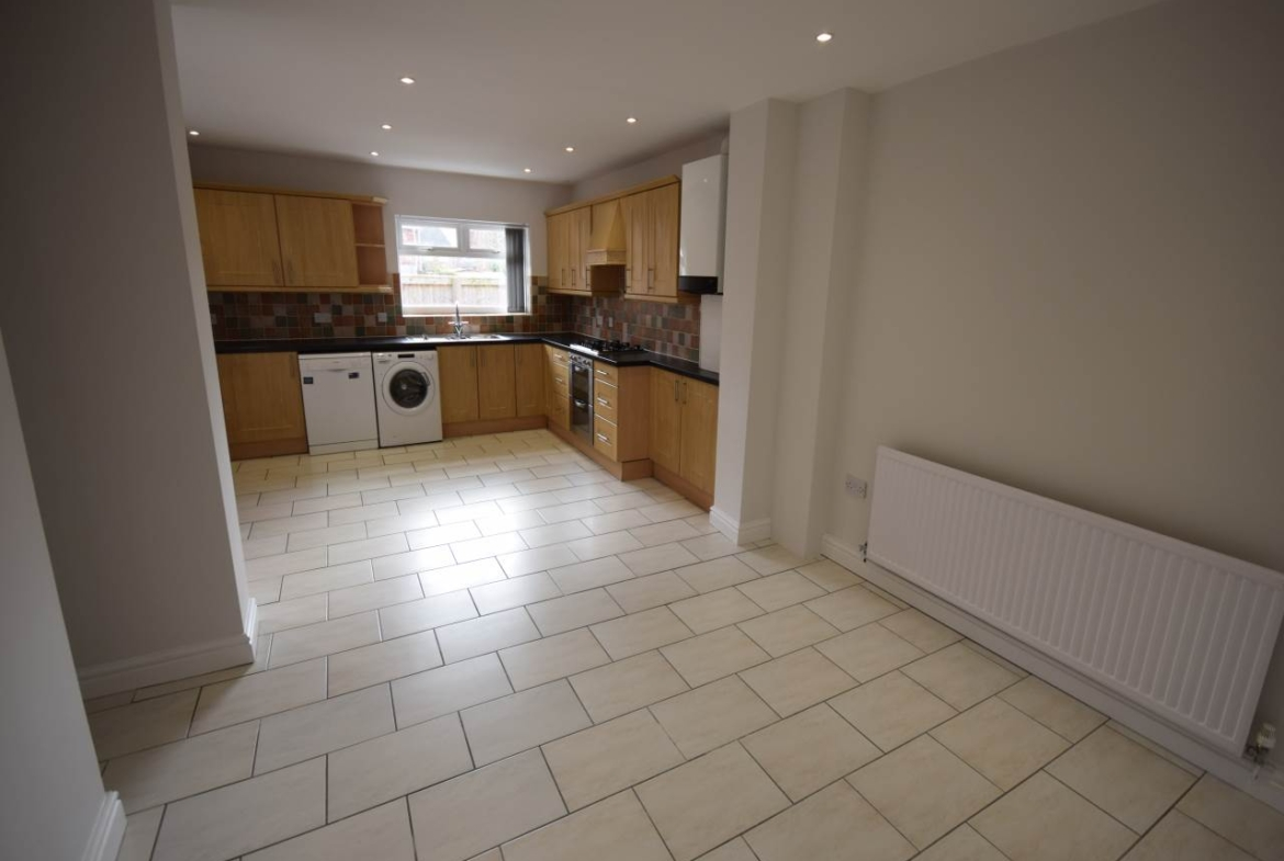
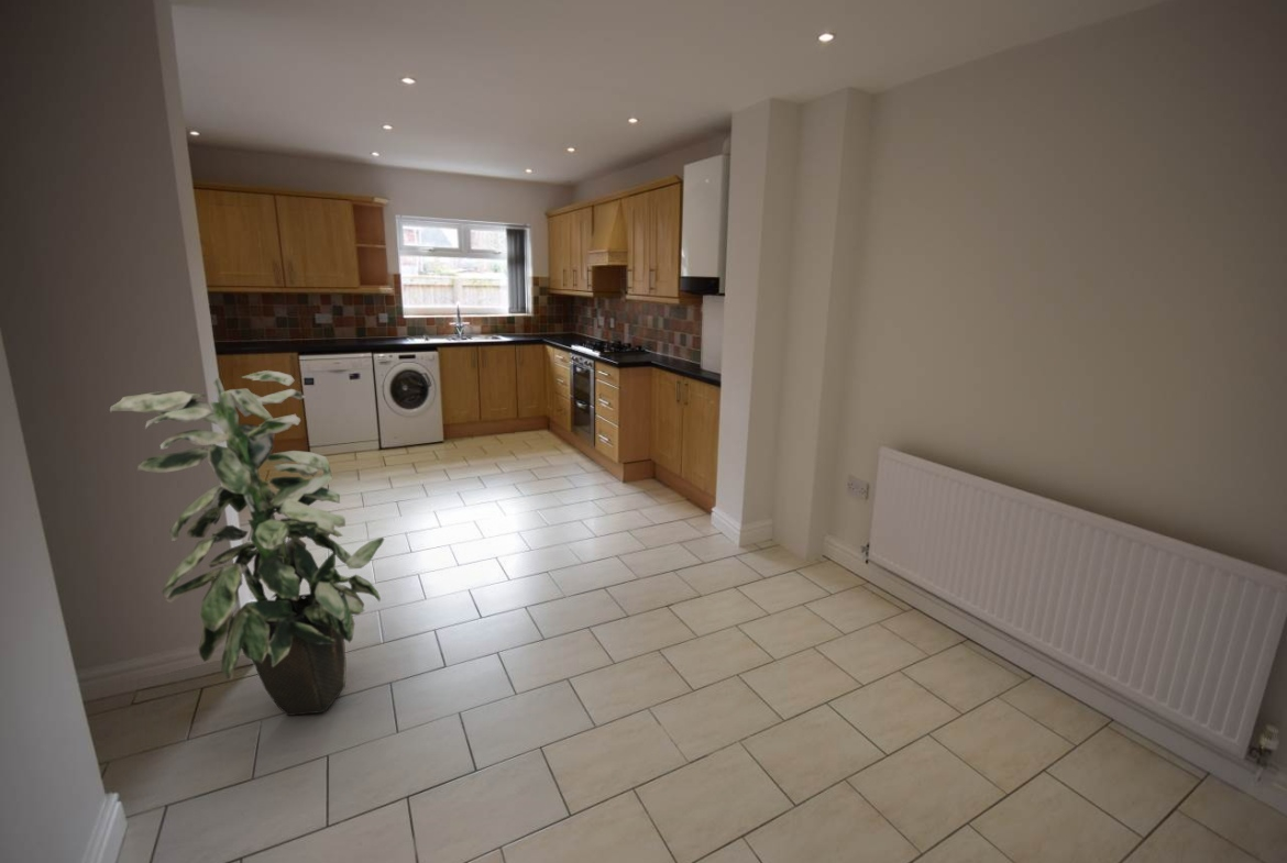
+ indoor plant (271, 552)
